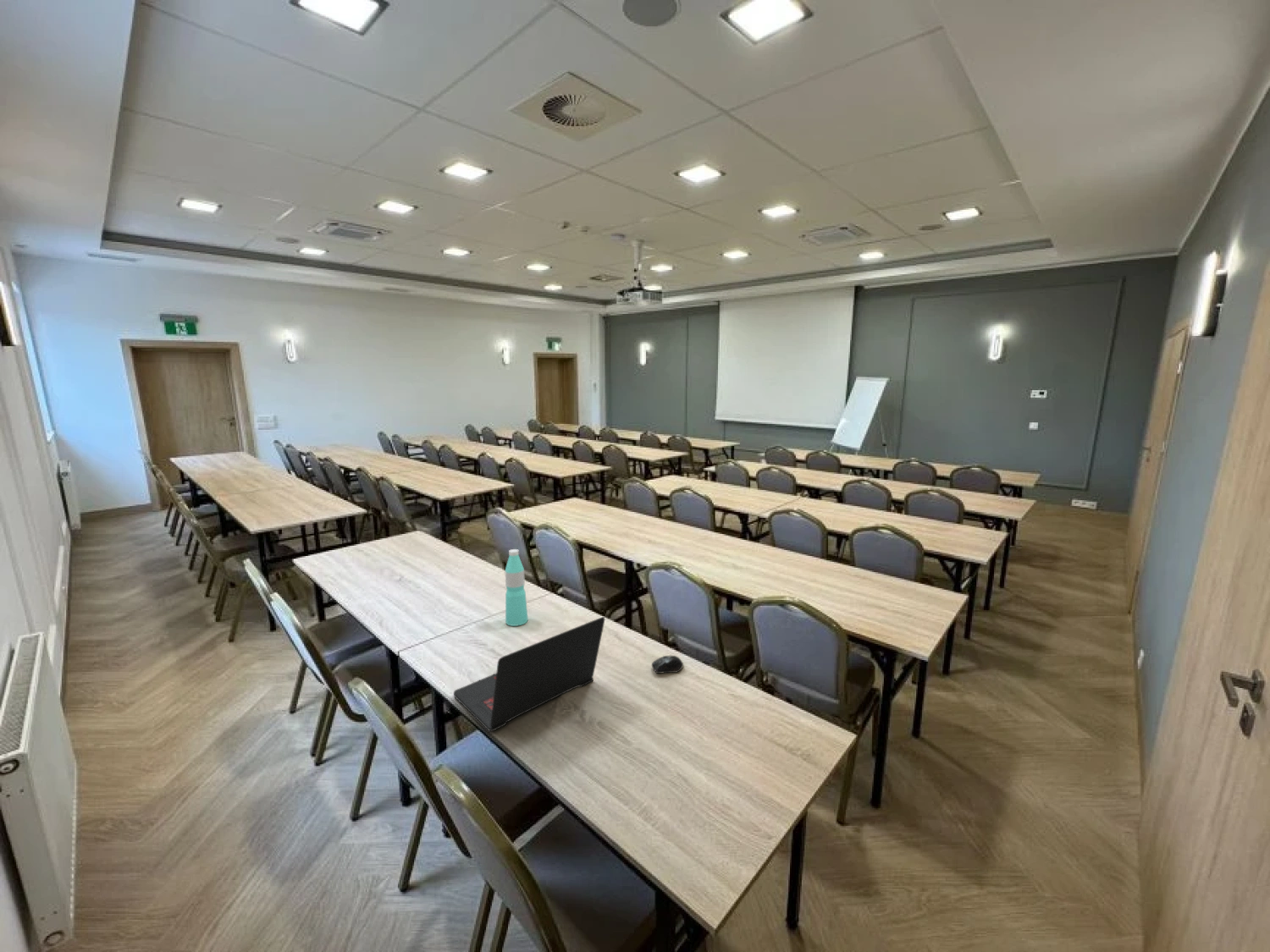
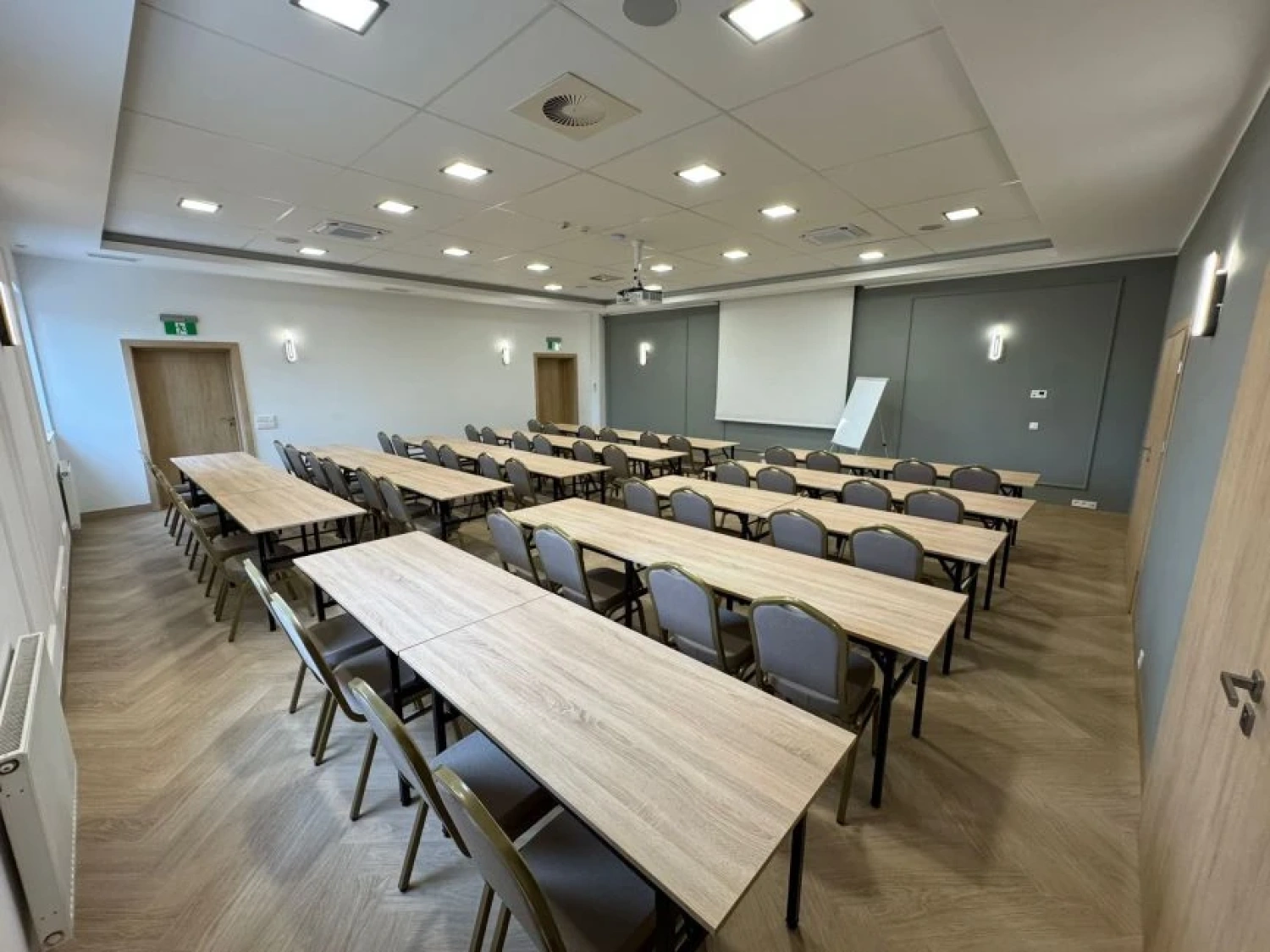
- computer mouse (667, 662)
- water bottle (515, 586)
- laptop (528, 656)
